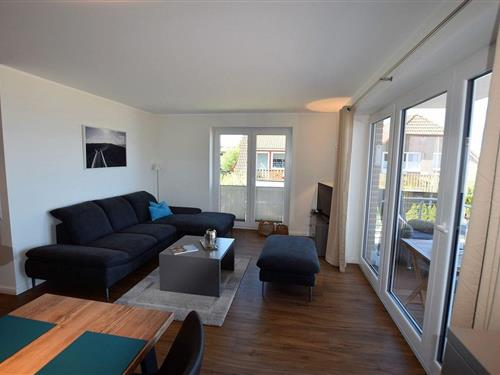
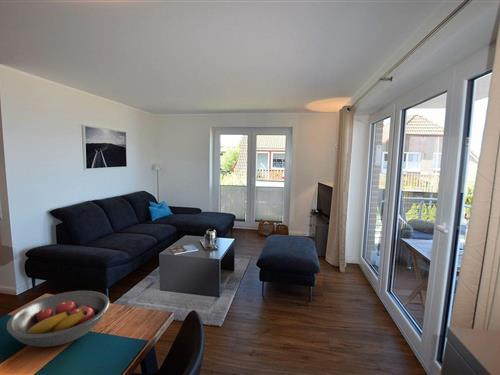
+ fruit bowl (62, 318)
